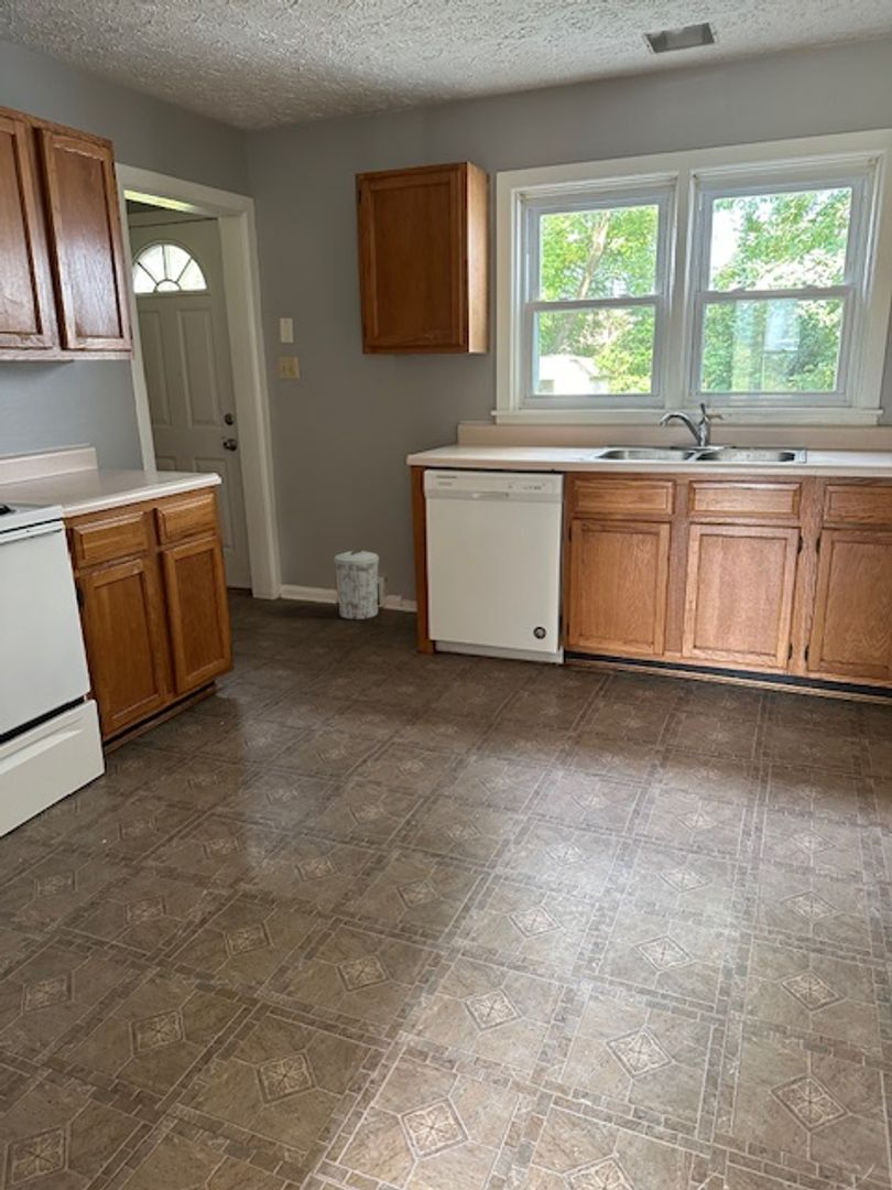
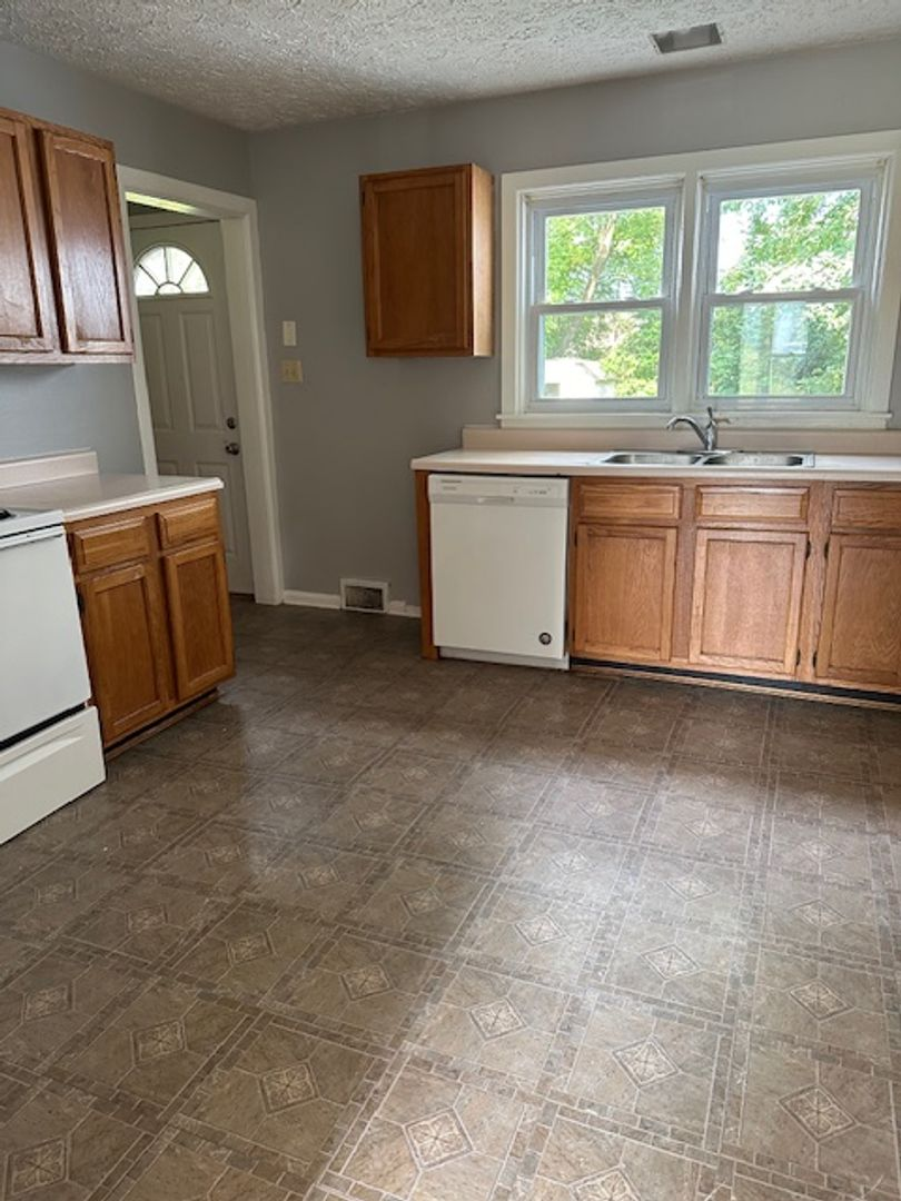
- trash can (357, 583)
